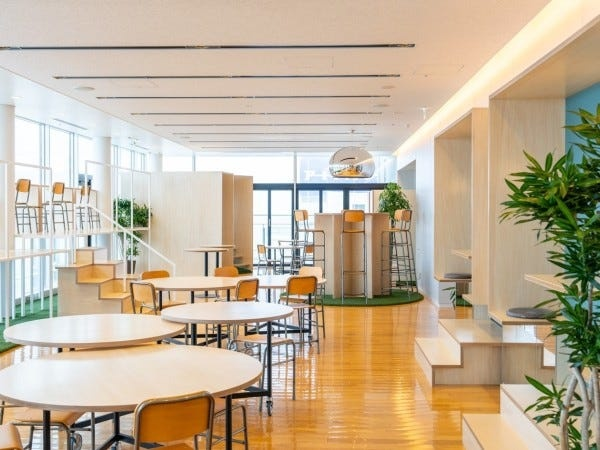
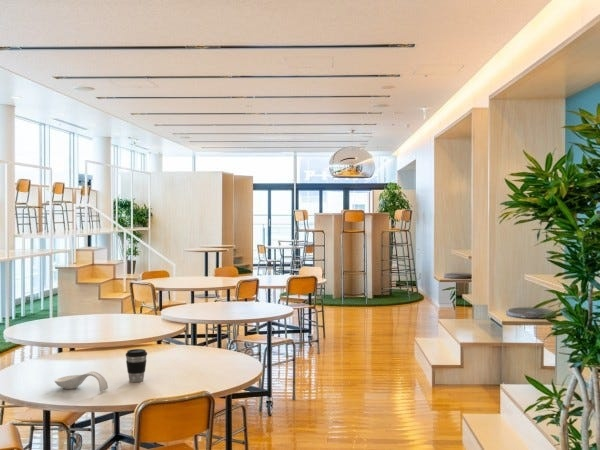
+ coffee cup (136, 365)
+ spoon rest (81, 379)
